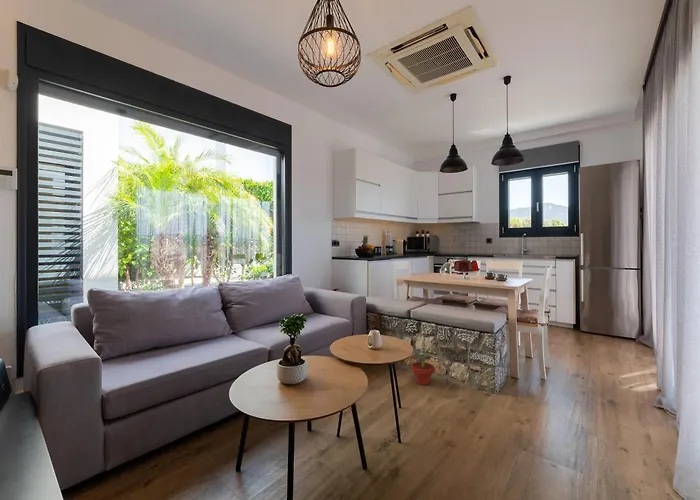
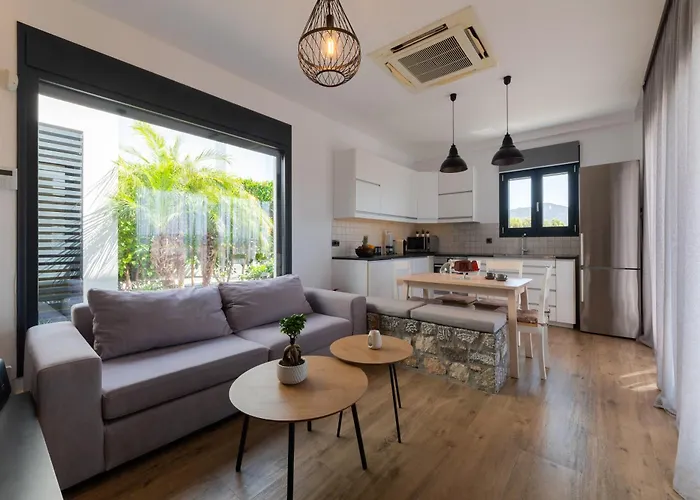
- potted plant (423, 363)
